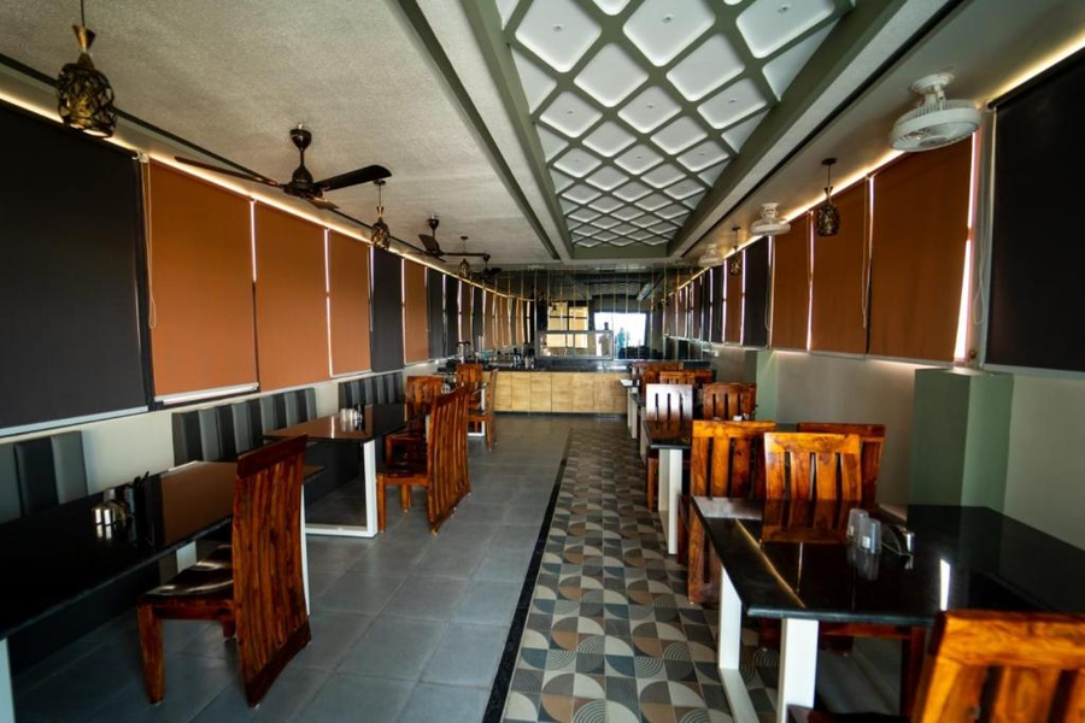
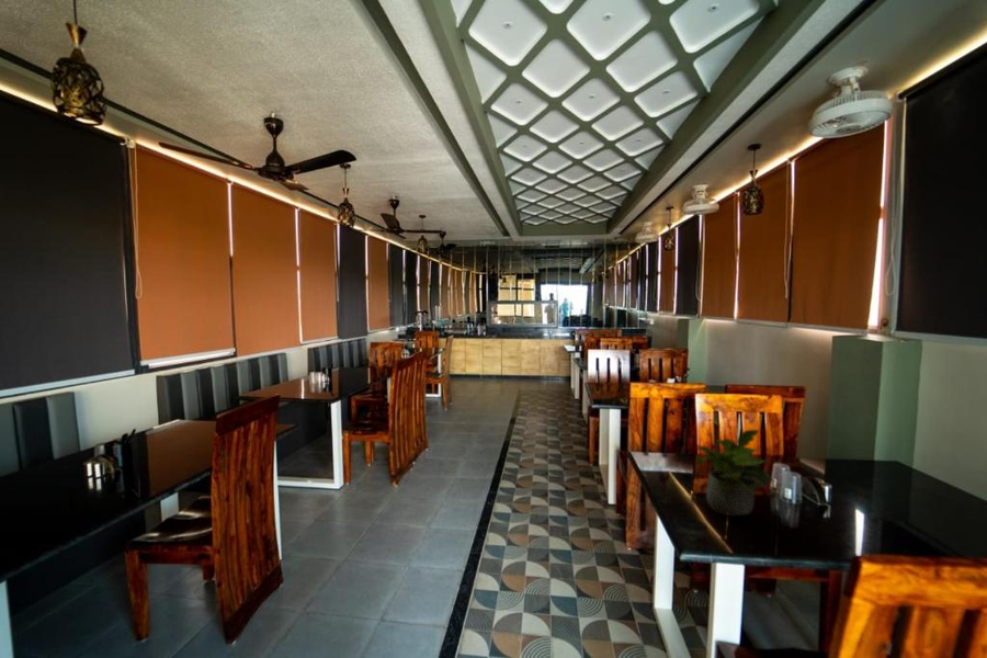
+ potted plant (736, 476)
